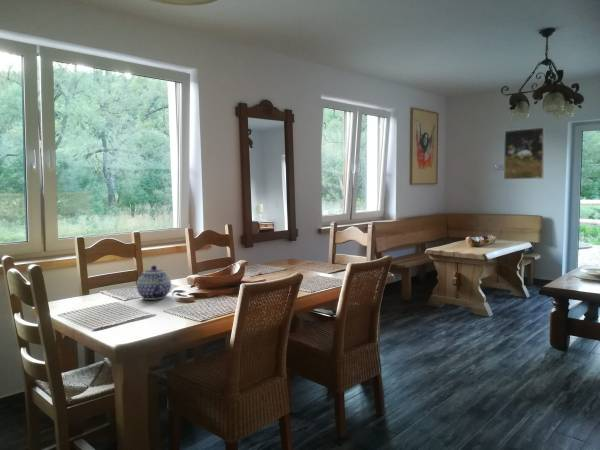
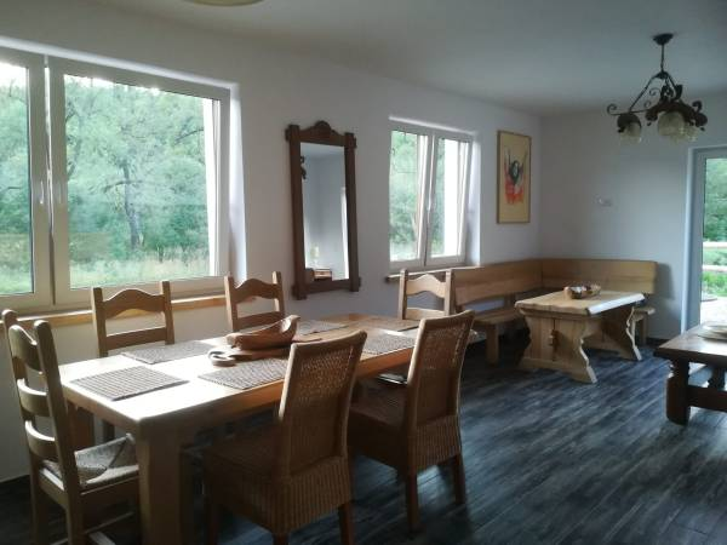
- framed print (523, 154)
- teapot (154, 281)
